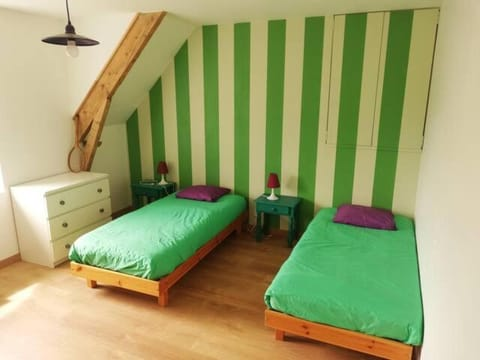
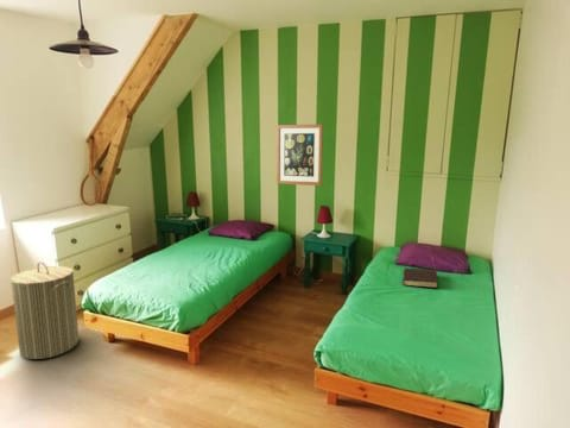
+ book (419, 277)
+ laundry hamper (45, 304)
+ wall art (298, 155)
